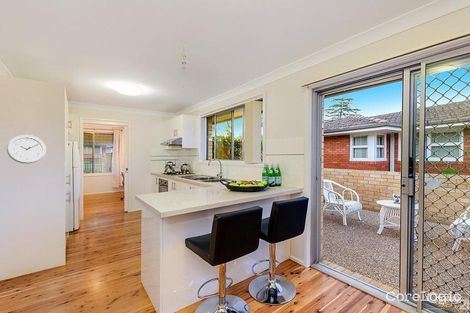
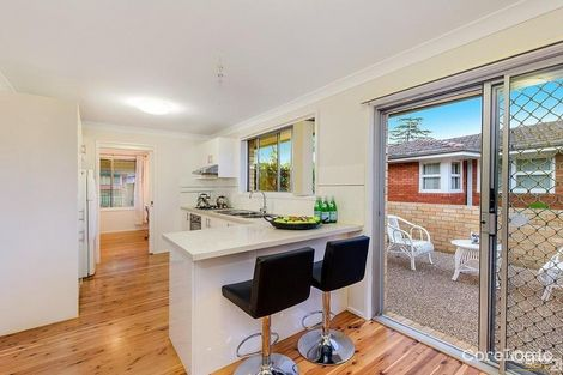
- wall clock (27, 149)
